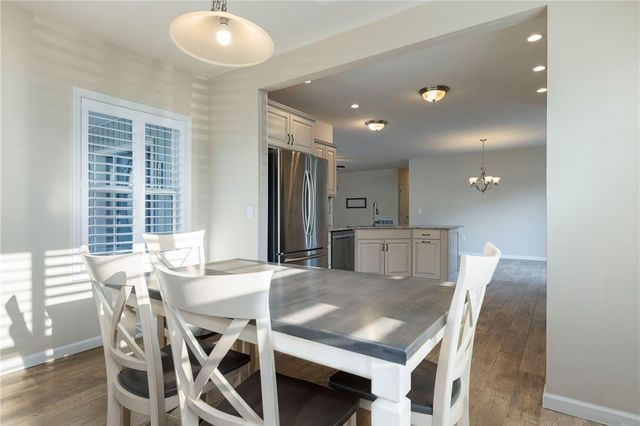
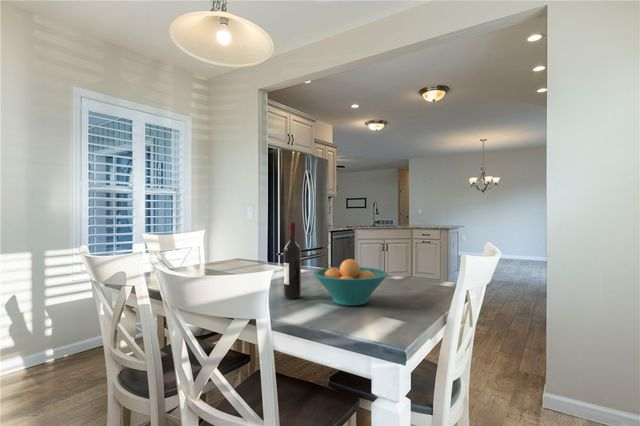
+ wine bottle (292, 259)
+ fruit bowl (350, 280)
